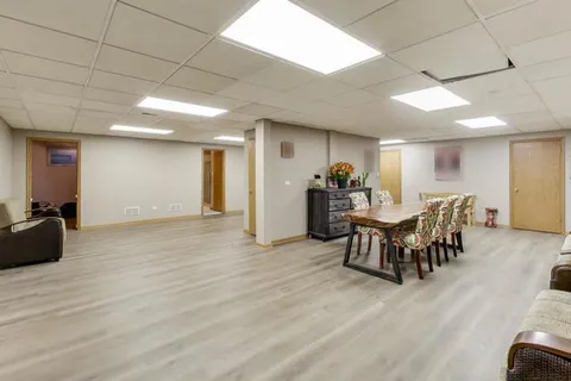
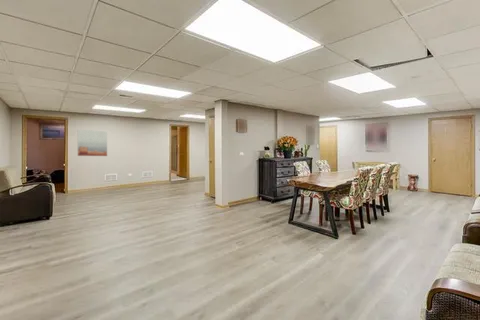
+ wall art (92, 143)
